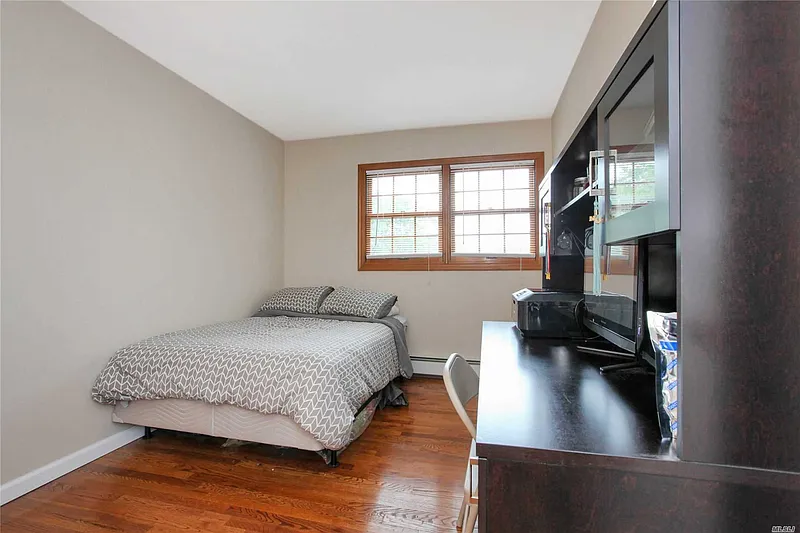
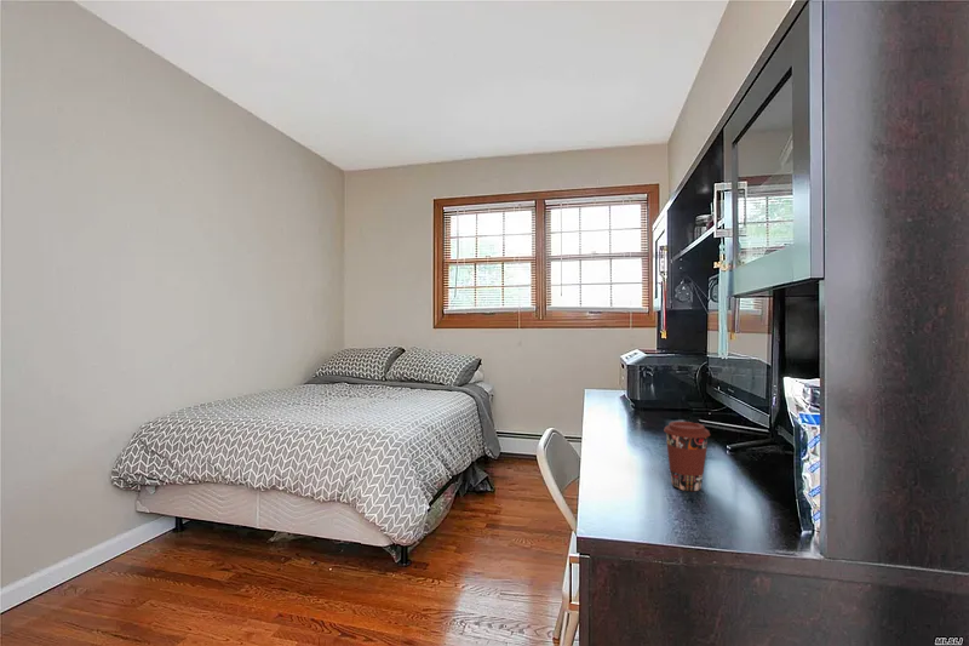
+ coffee cup (686, 455)
